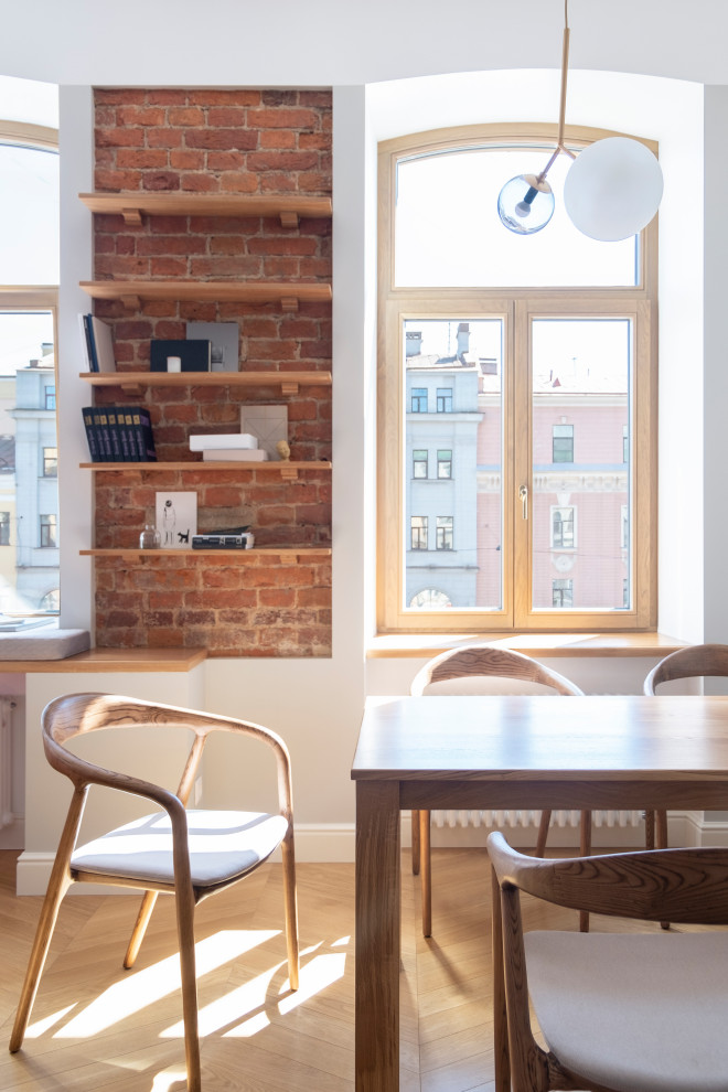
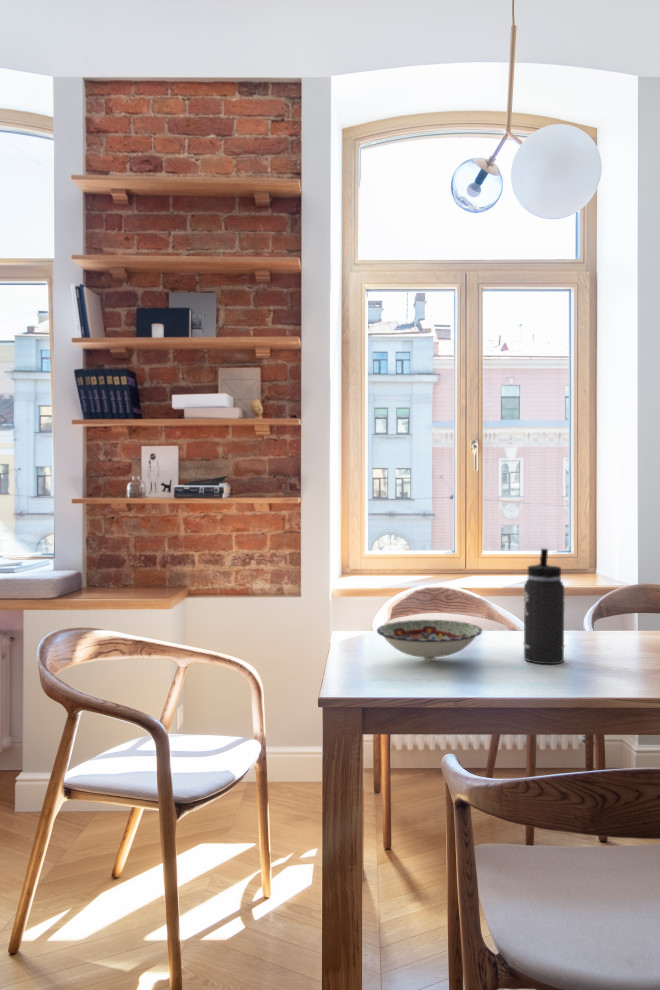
+ thermos bottle (544, 604)
+ bowl (429, 644)
